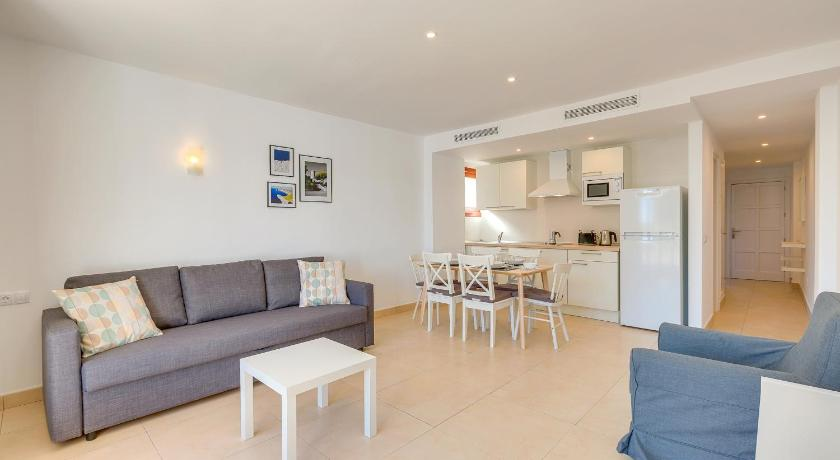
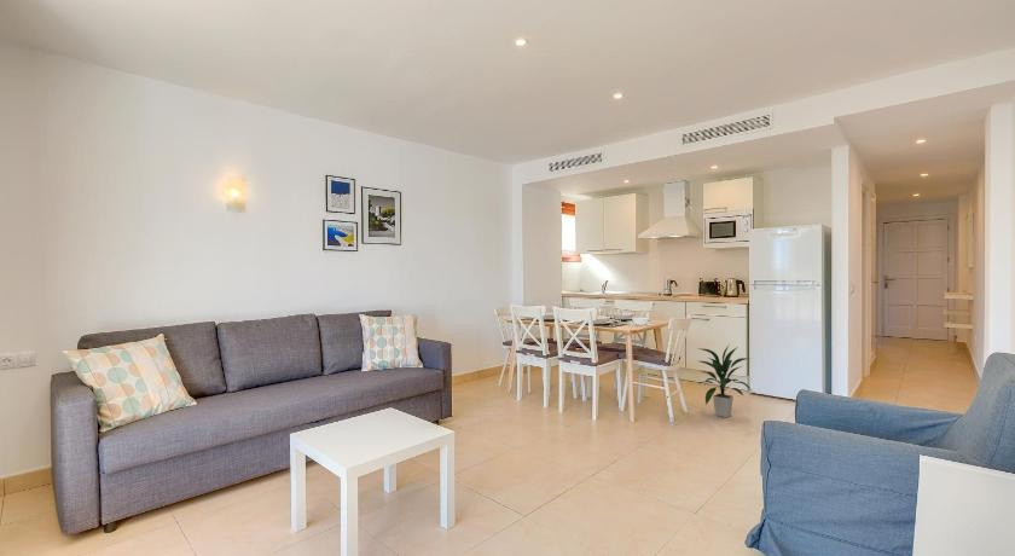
+ indoor plant (720, 378)
